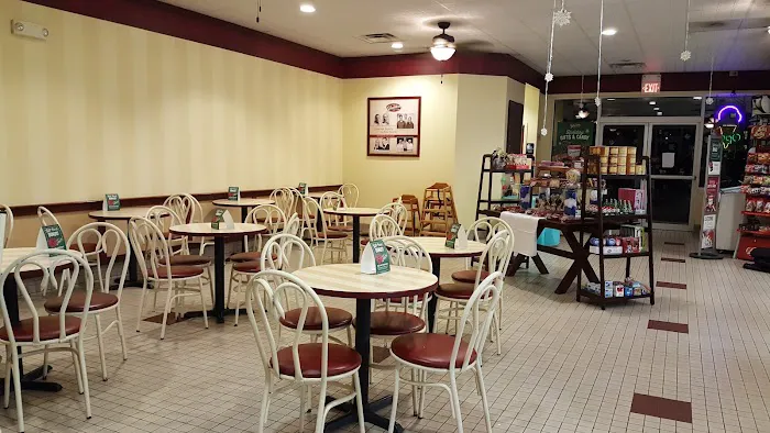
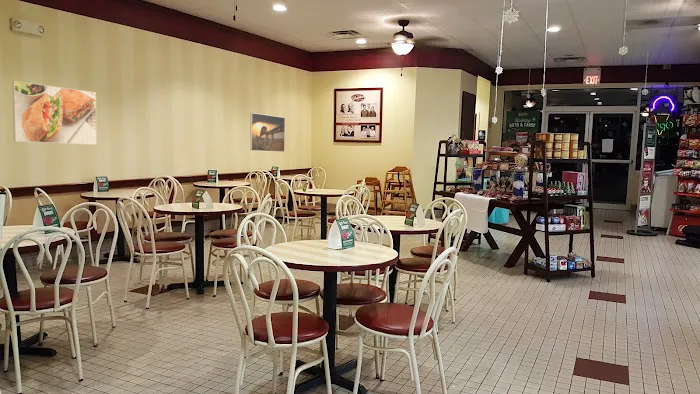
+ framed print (268, 133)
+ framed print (57, 115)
